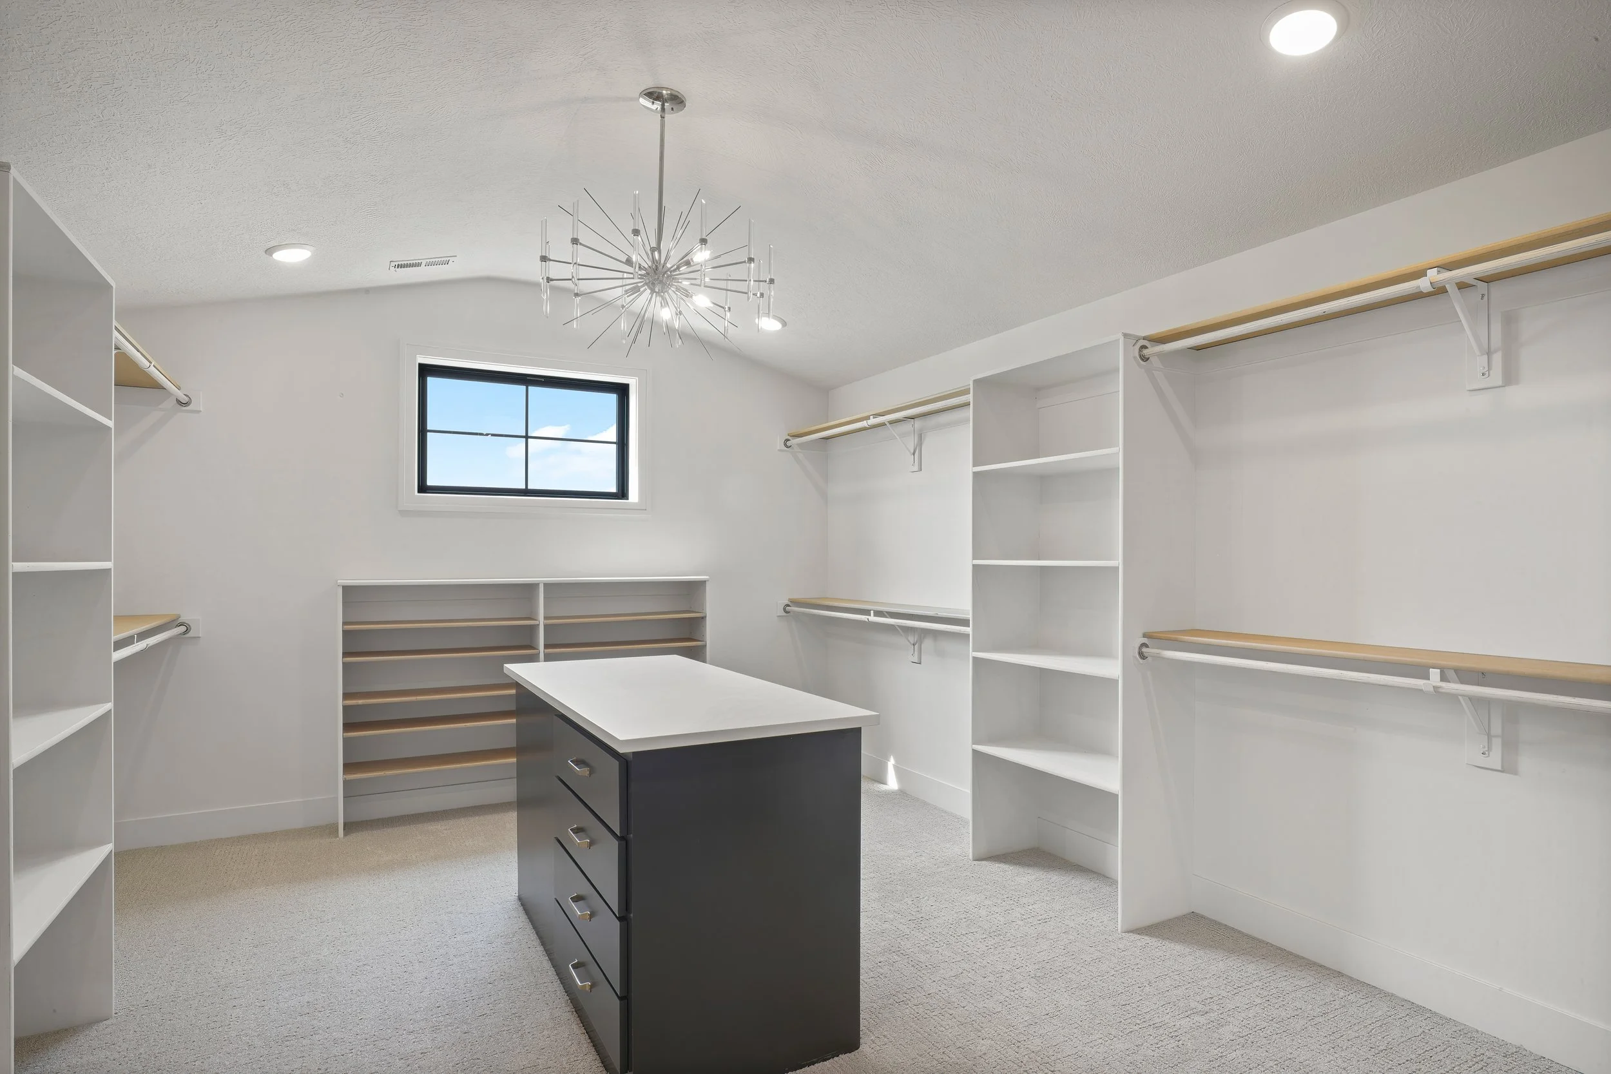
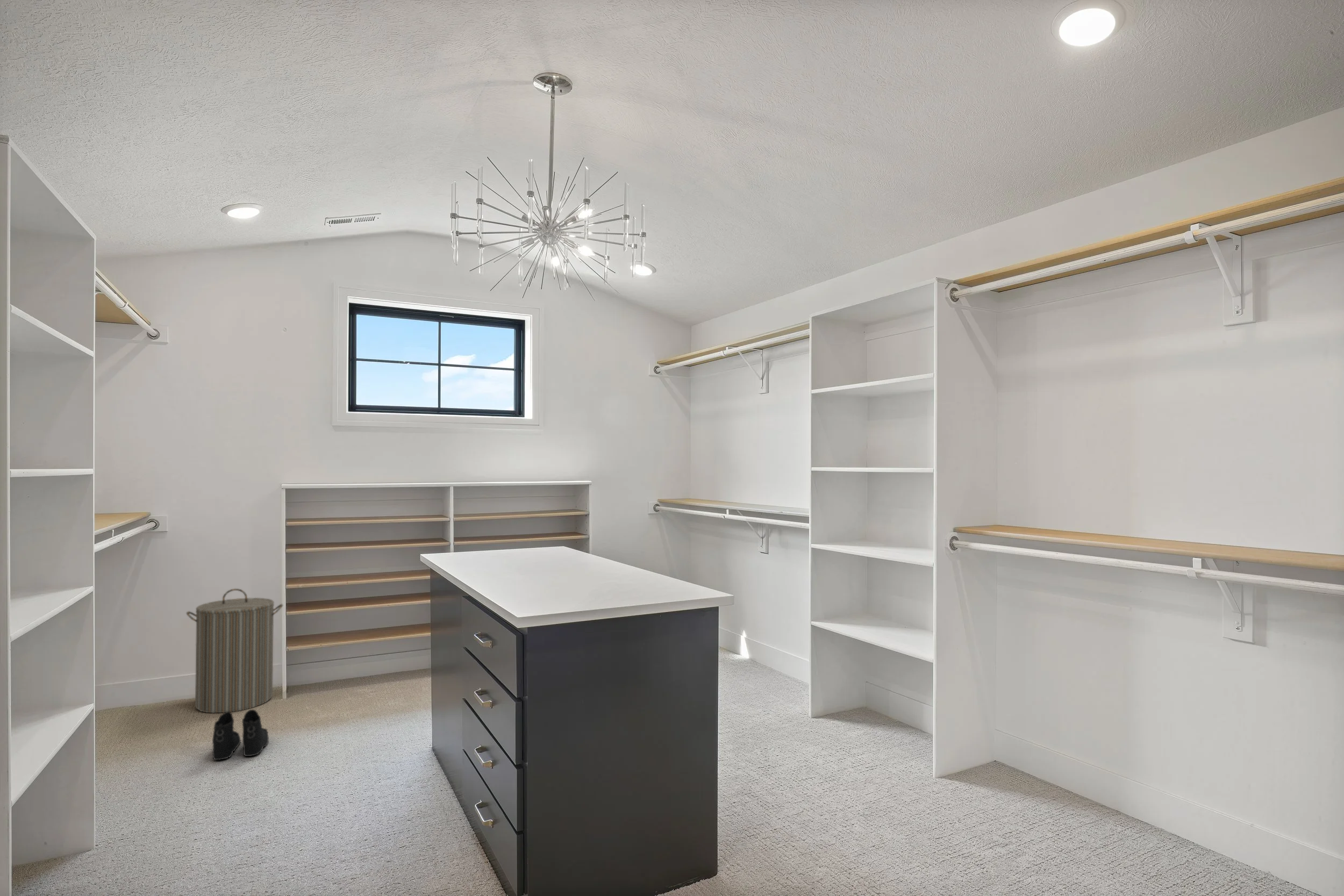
+ boots (243, 729)
+ laundry hamper (235, 645)
